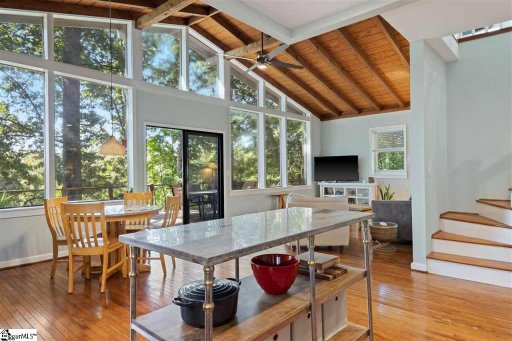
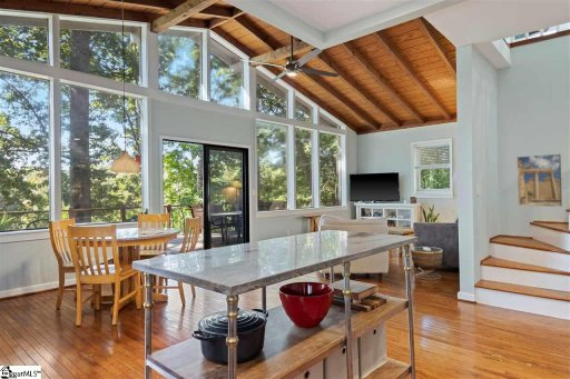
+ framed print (539, 180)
